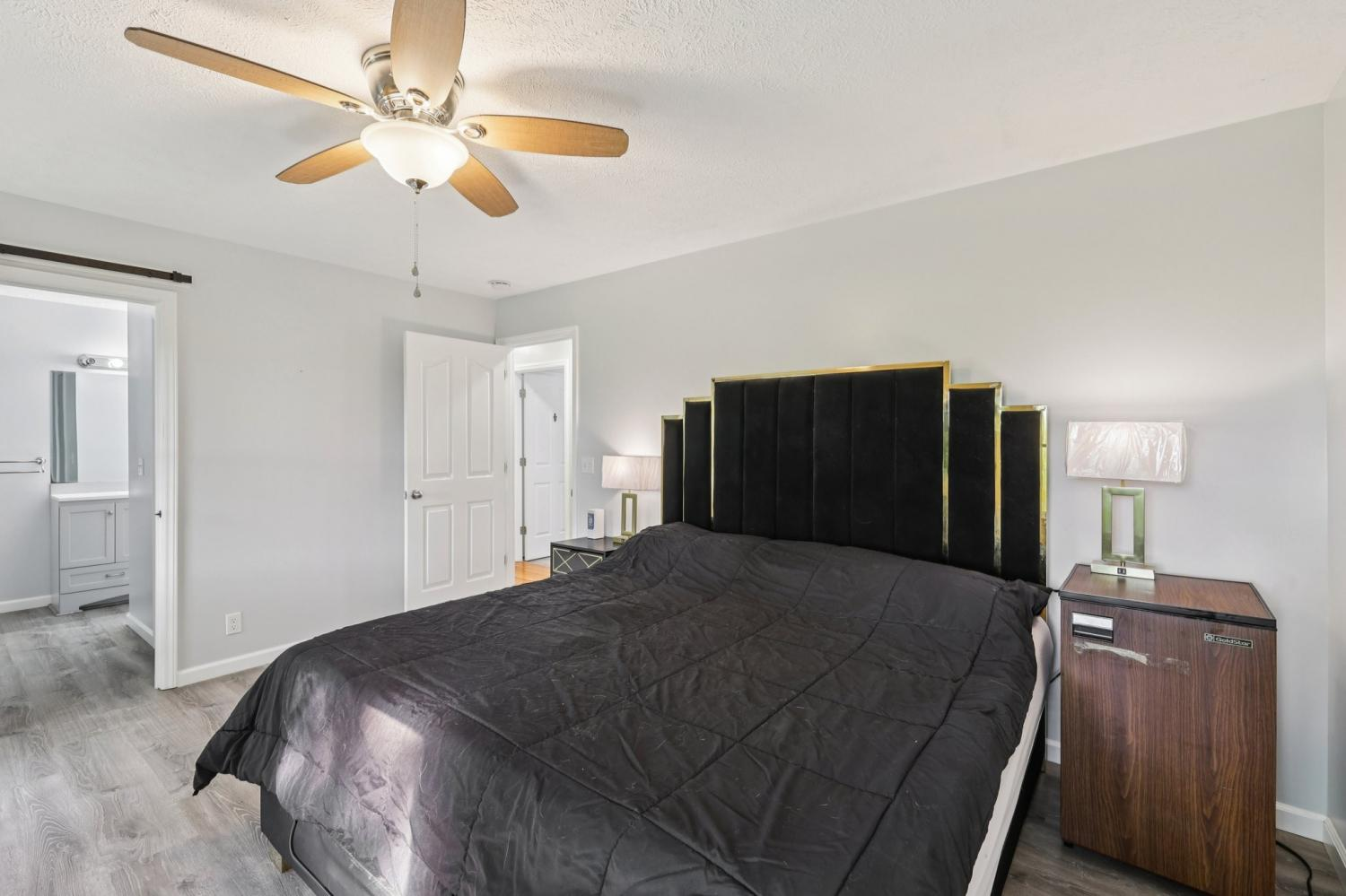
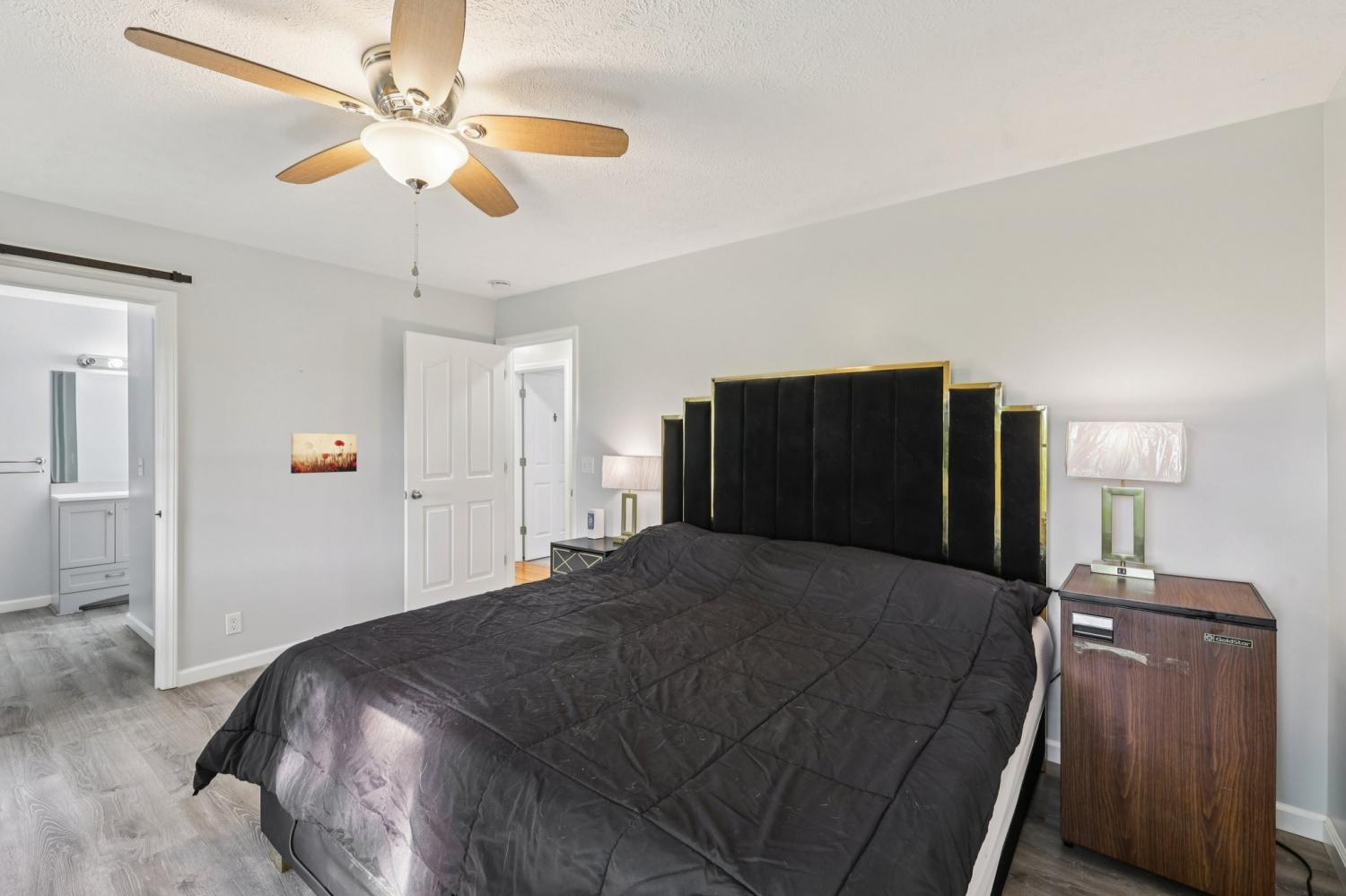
+ wall art (325, 453)
